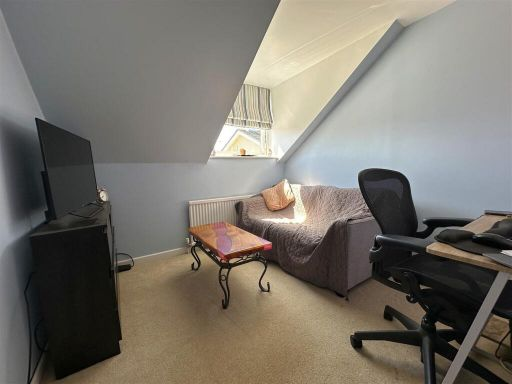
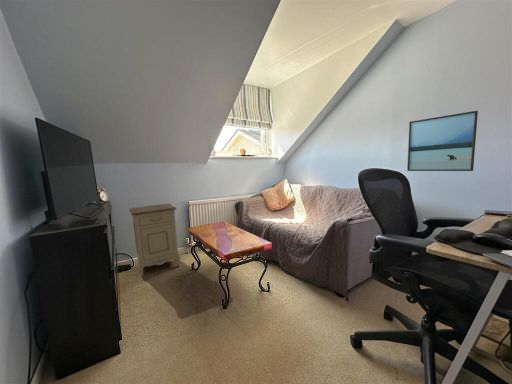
+ nightstand (156, 237)
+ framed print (438, 144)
